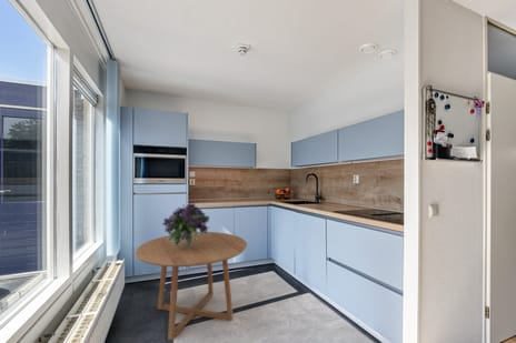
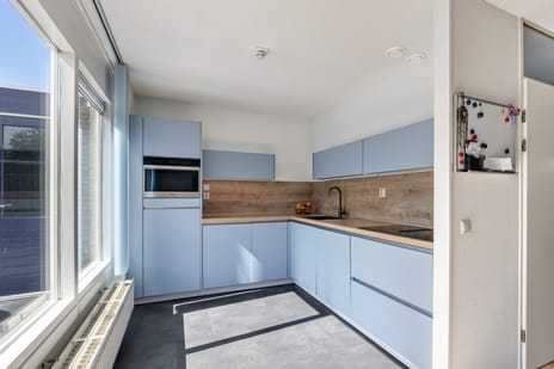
- bouquet (188, 224)
- dining table (194, 265)
